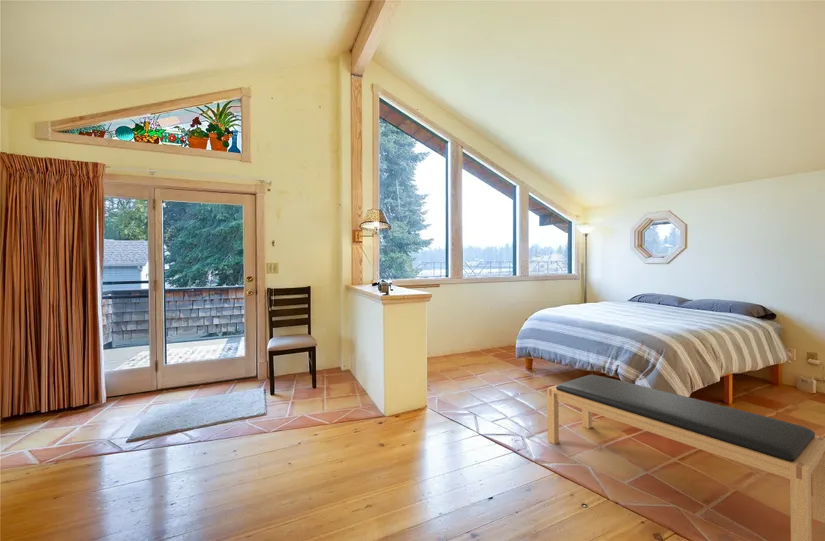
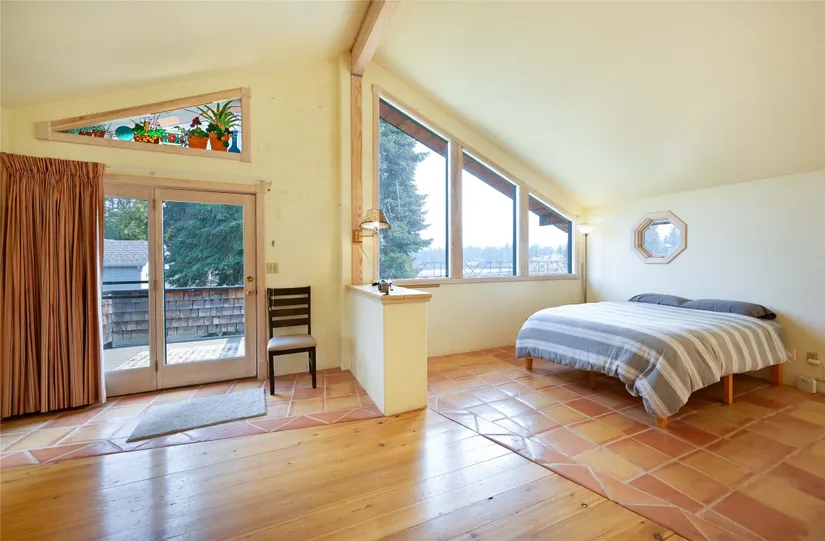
- bench (664, 436)
